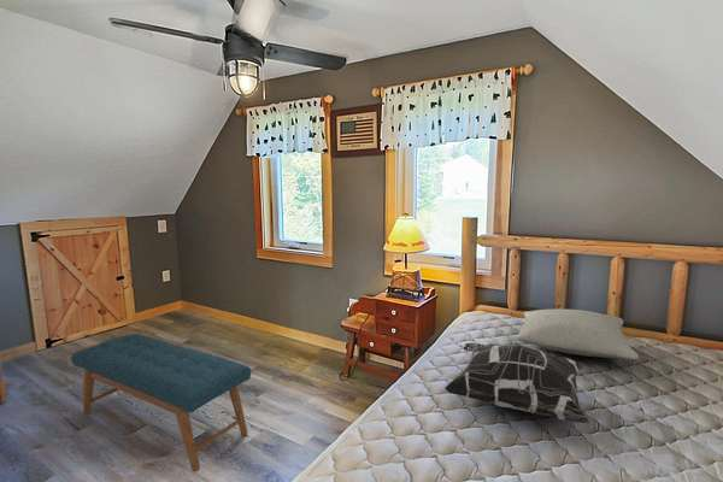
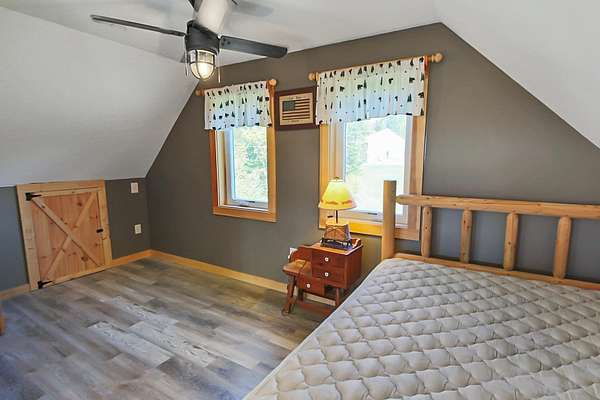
- bench (159, 388)
- decorative pillow (515, 374)
- pillow (571, 330)
